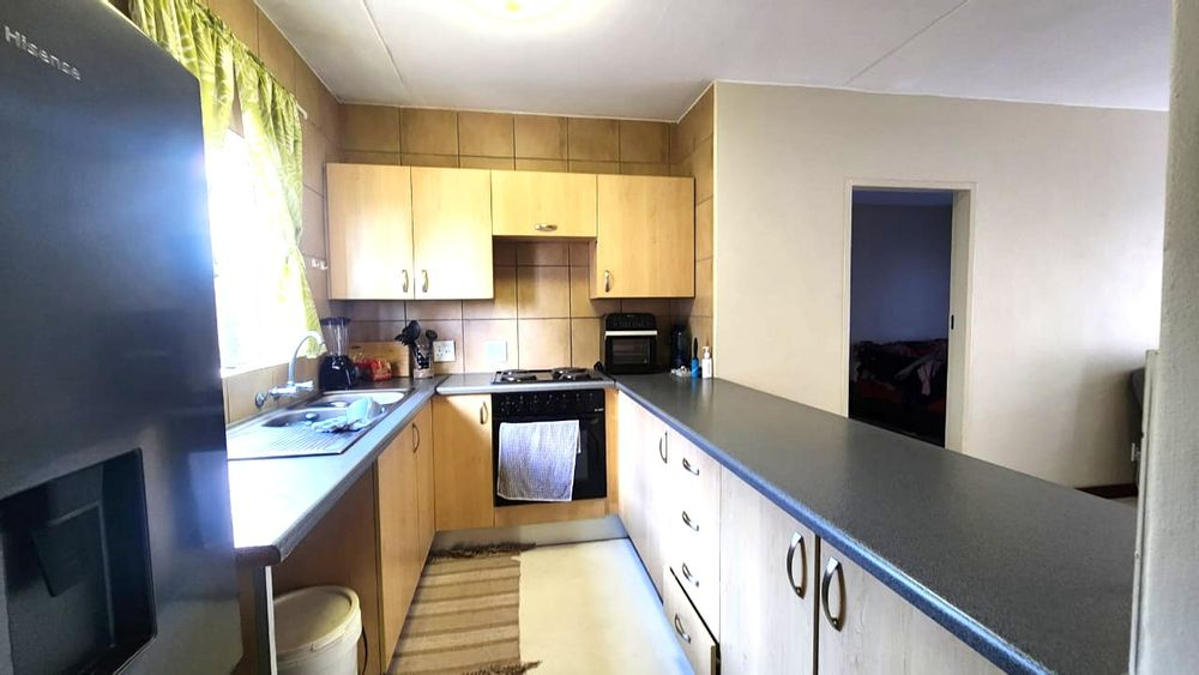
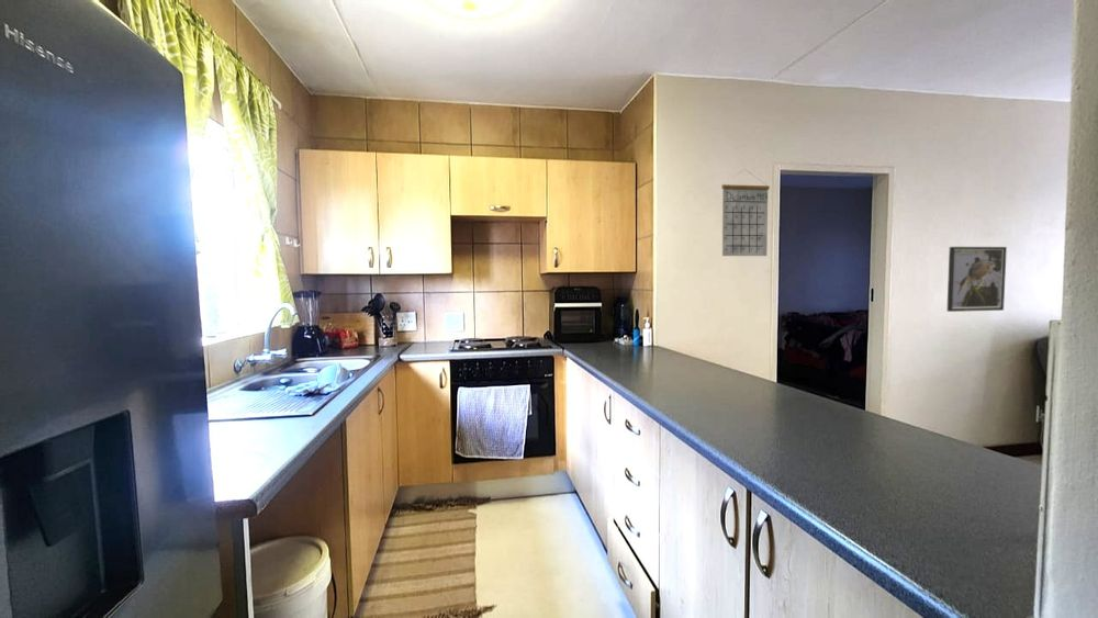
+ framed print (976, 279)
+ calendar (744, 212)
